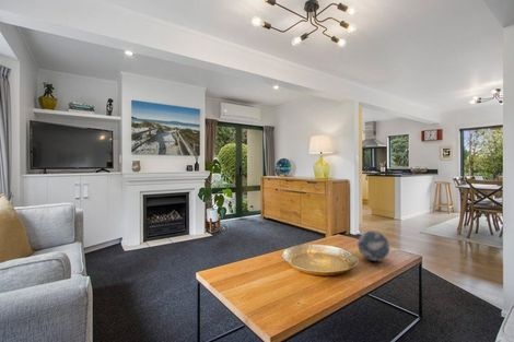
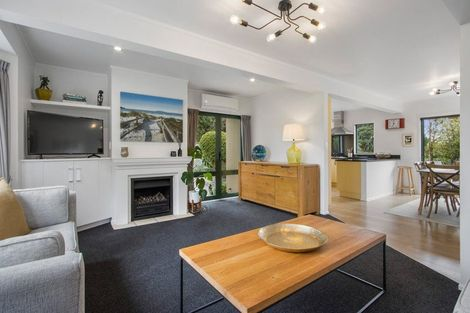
- decorative ball (373, 245)
